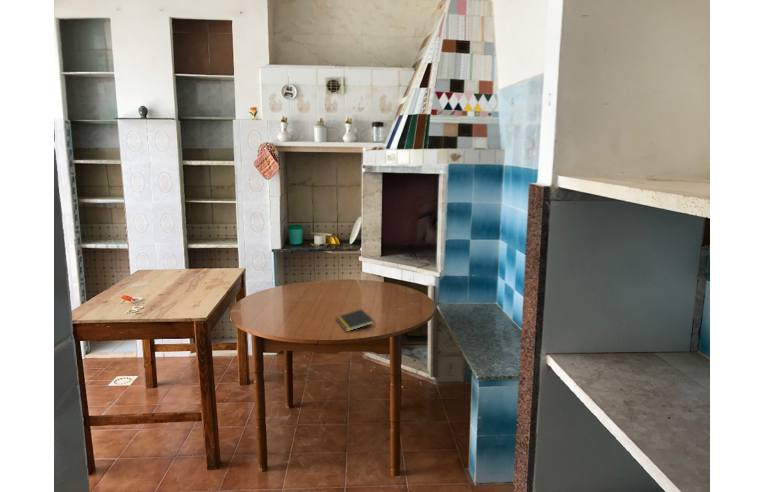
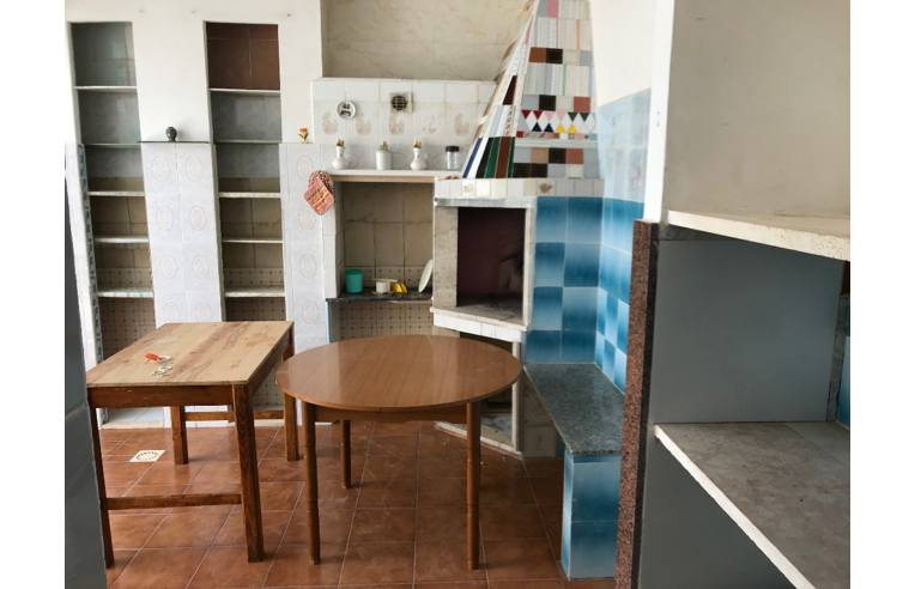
- notepad (354, 319)
